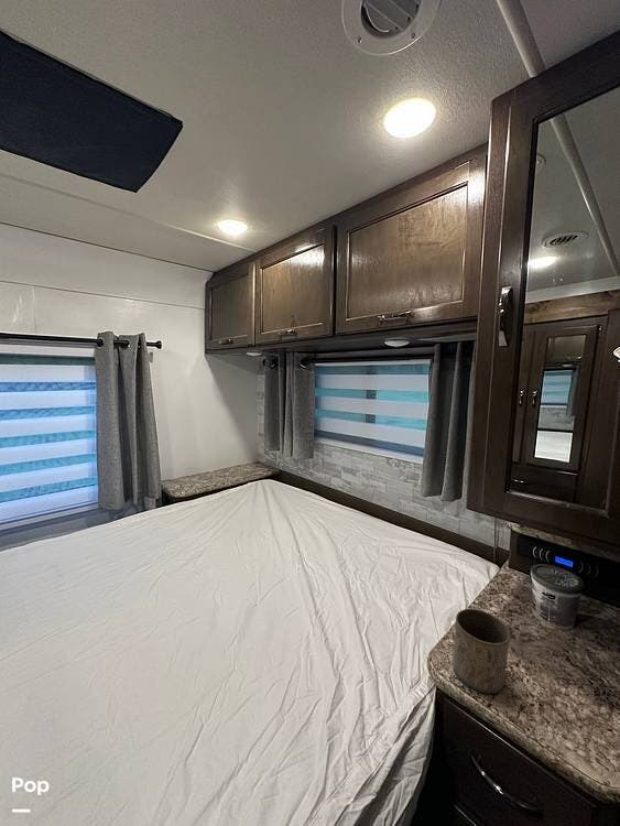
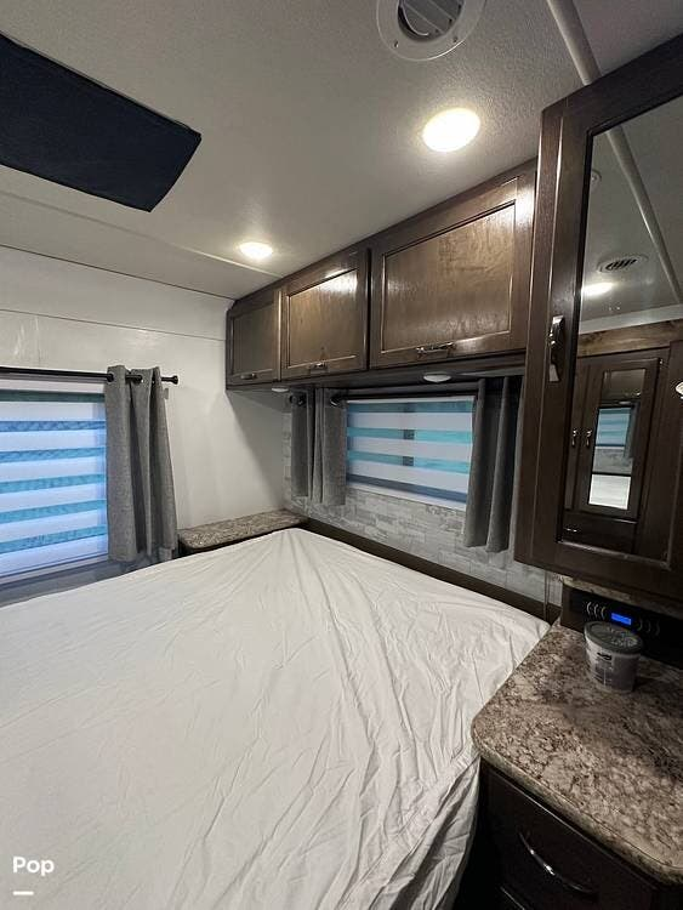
- cup (480, 649)
